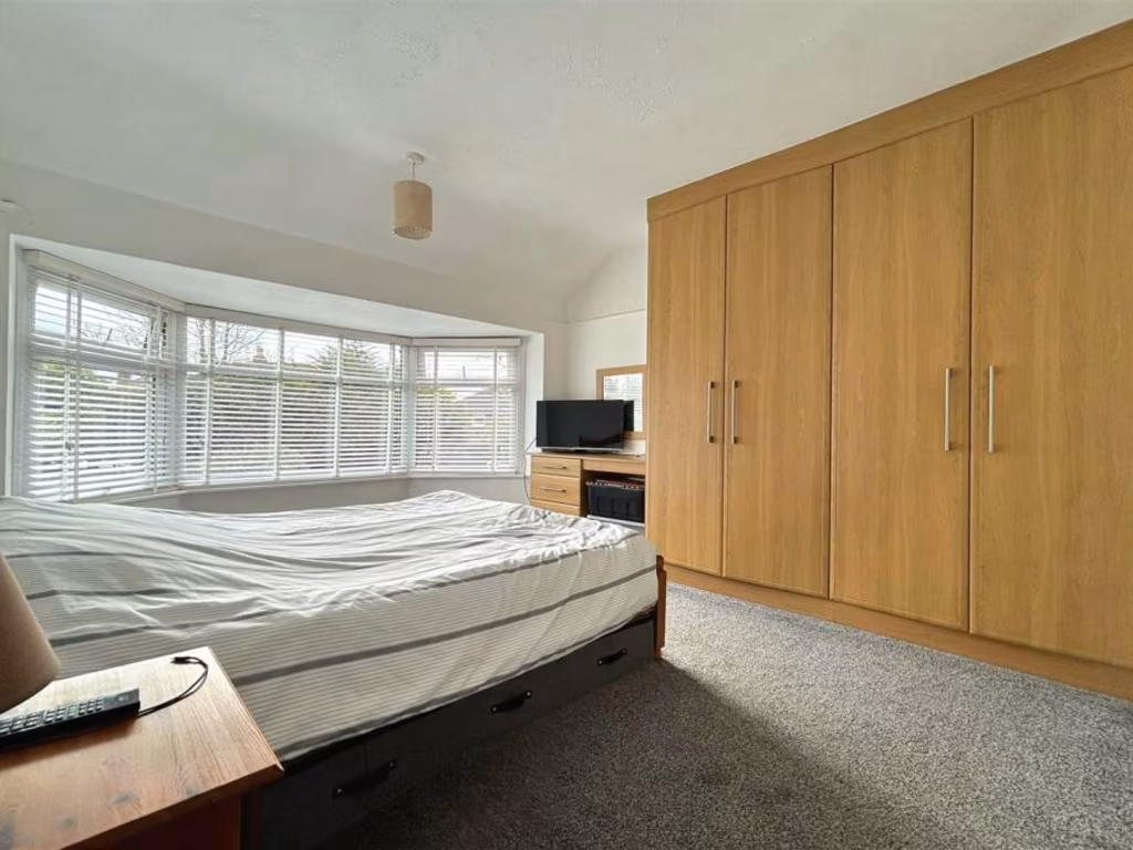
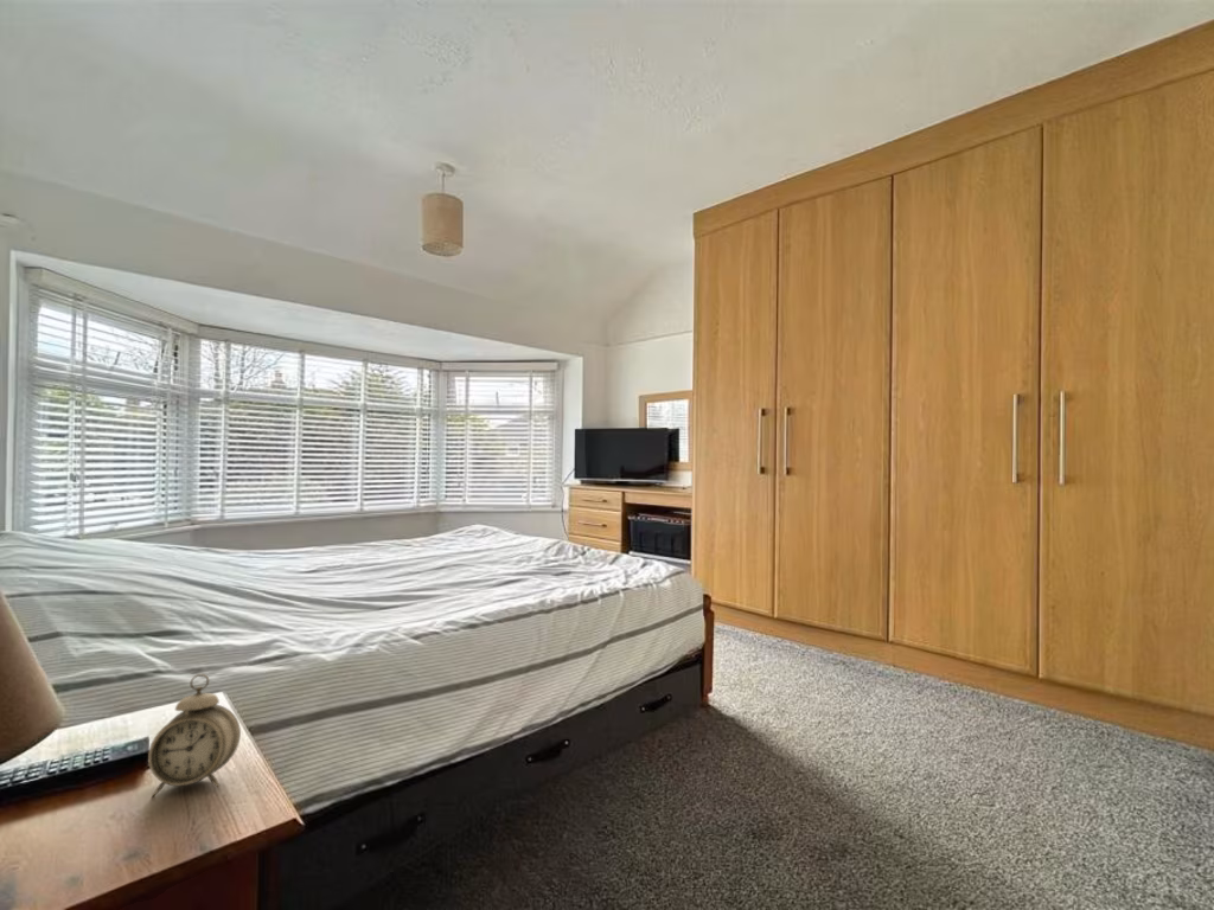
+ alarm clock (194, 730)
